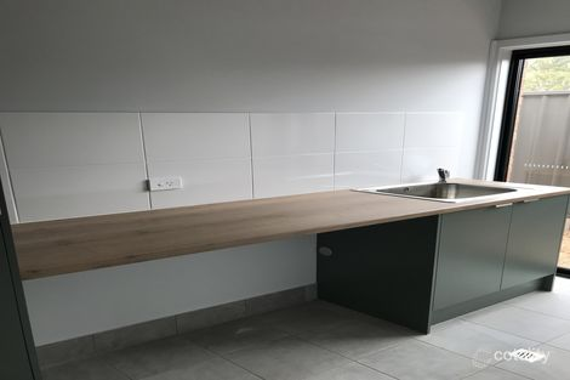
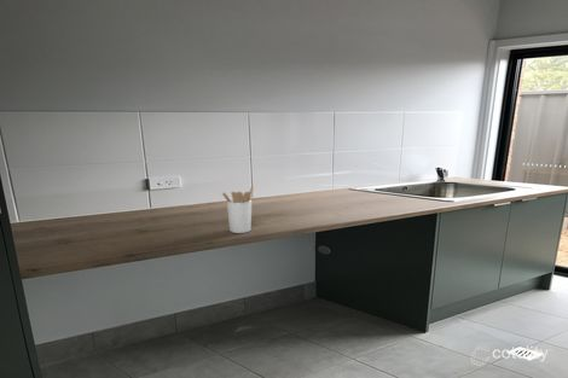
+ utensil holder (239, 209)
